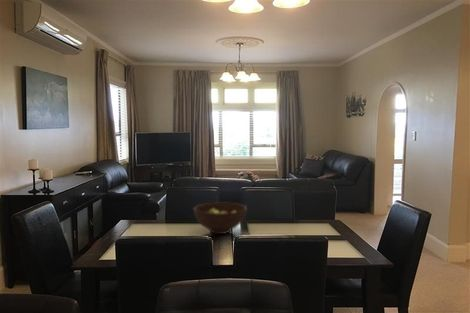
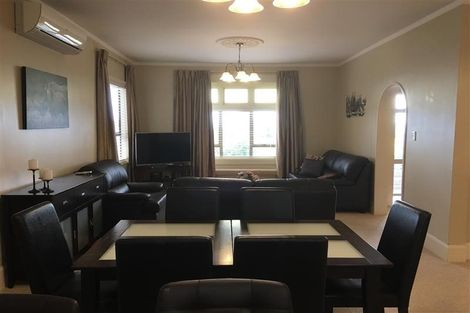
- fruit bowl (220, 219)
